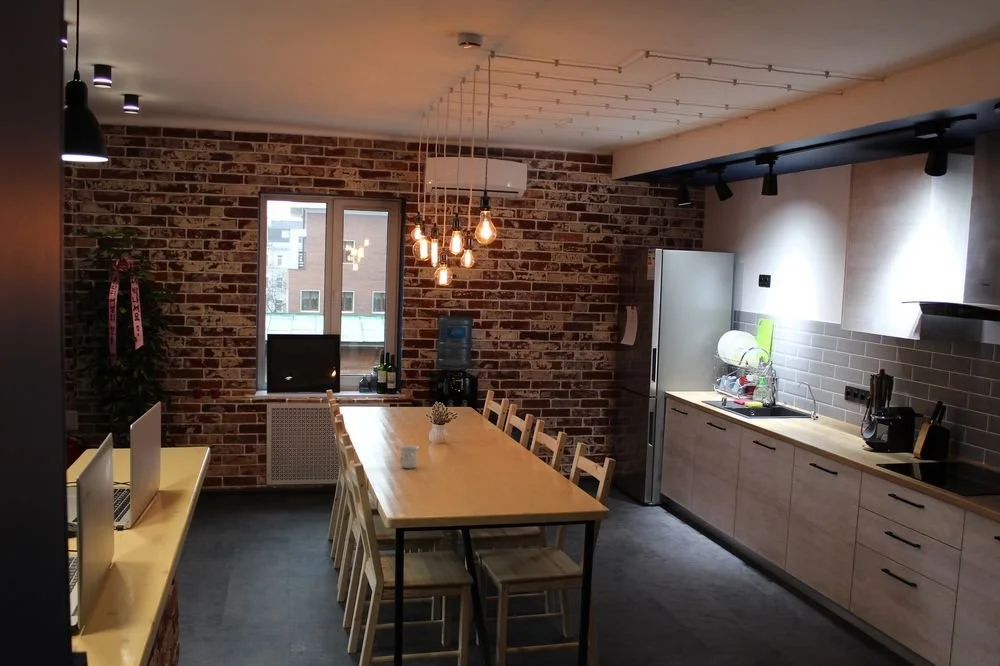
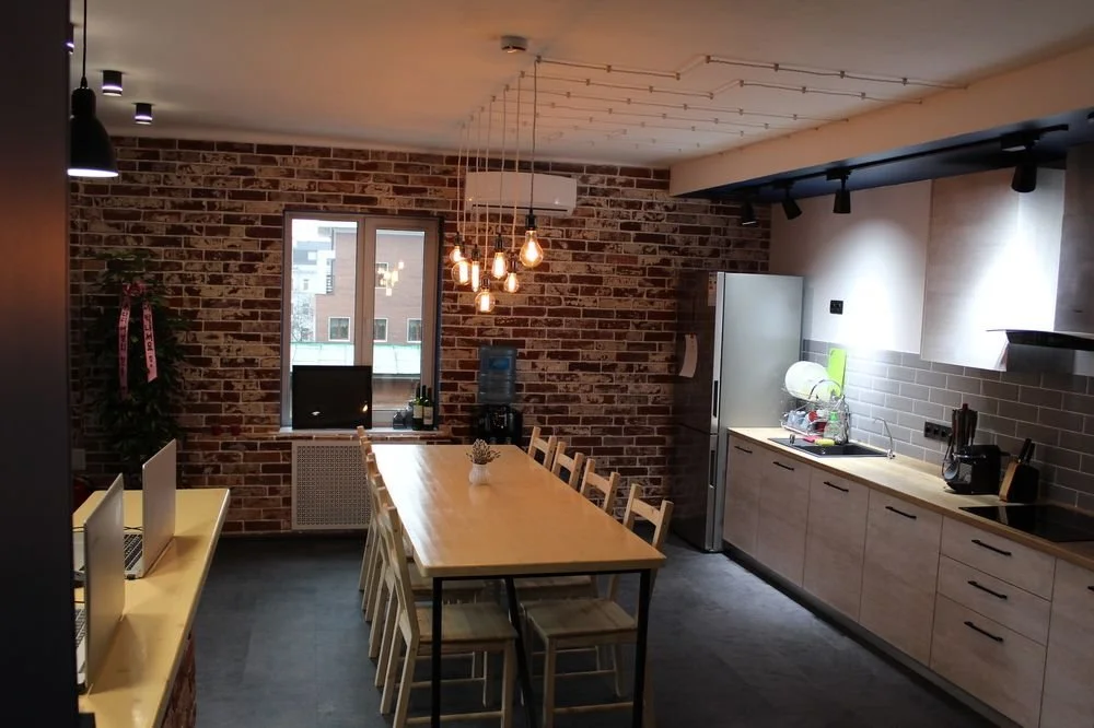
- mug (409, 458)
